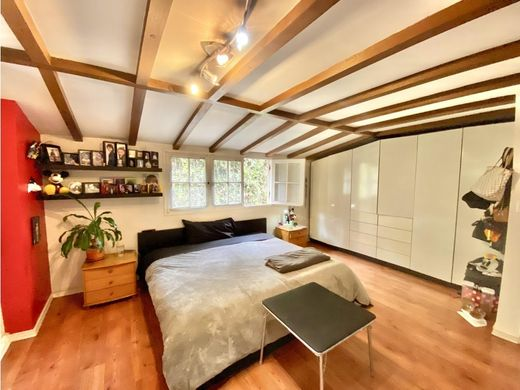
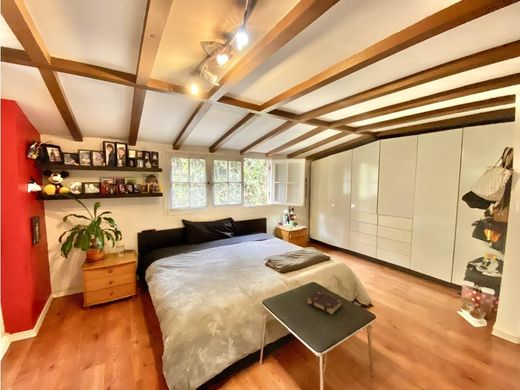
+ book (324, 301)
